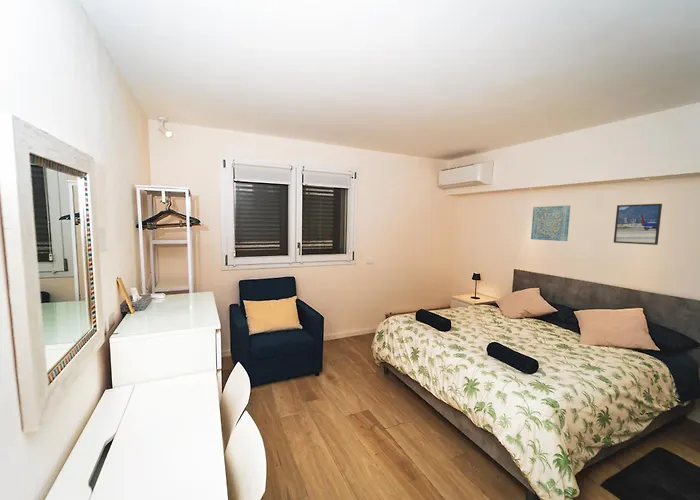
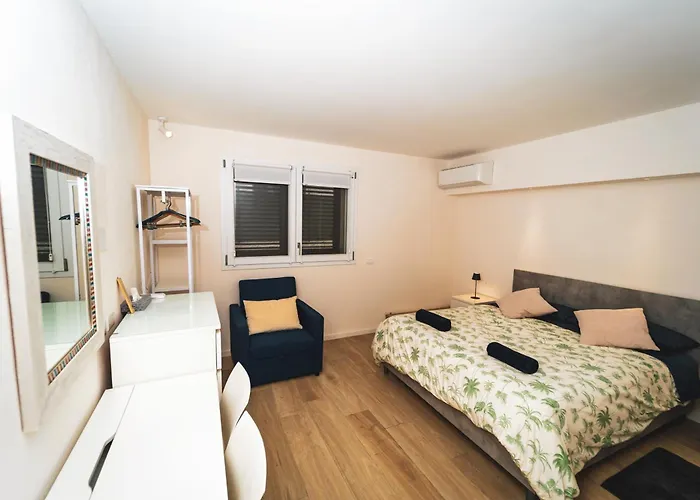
- wall art (549, 223)
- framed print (636, 224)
